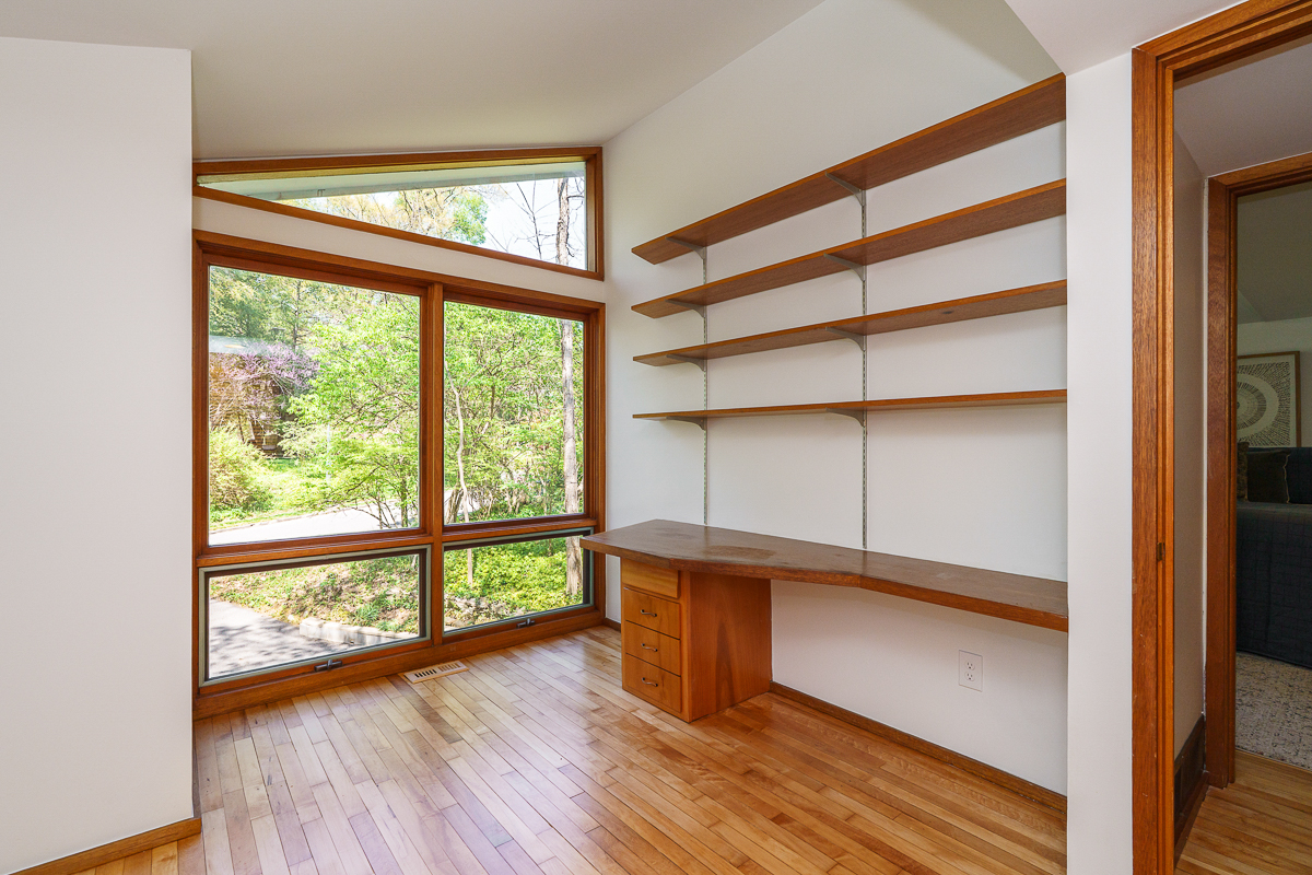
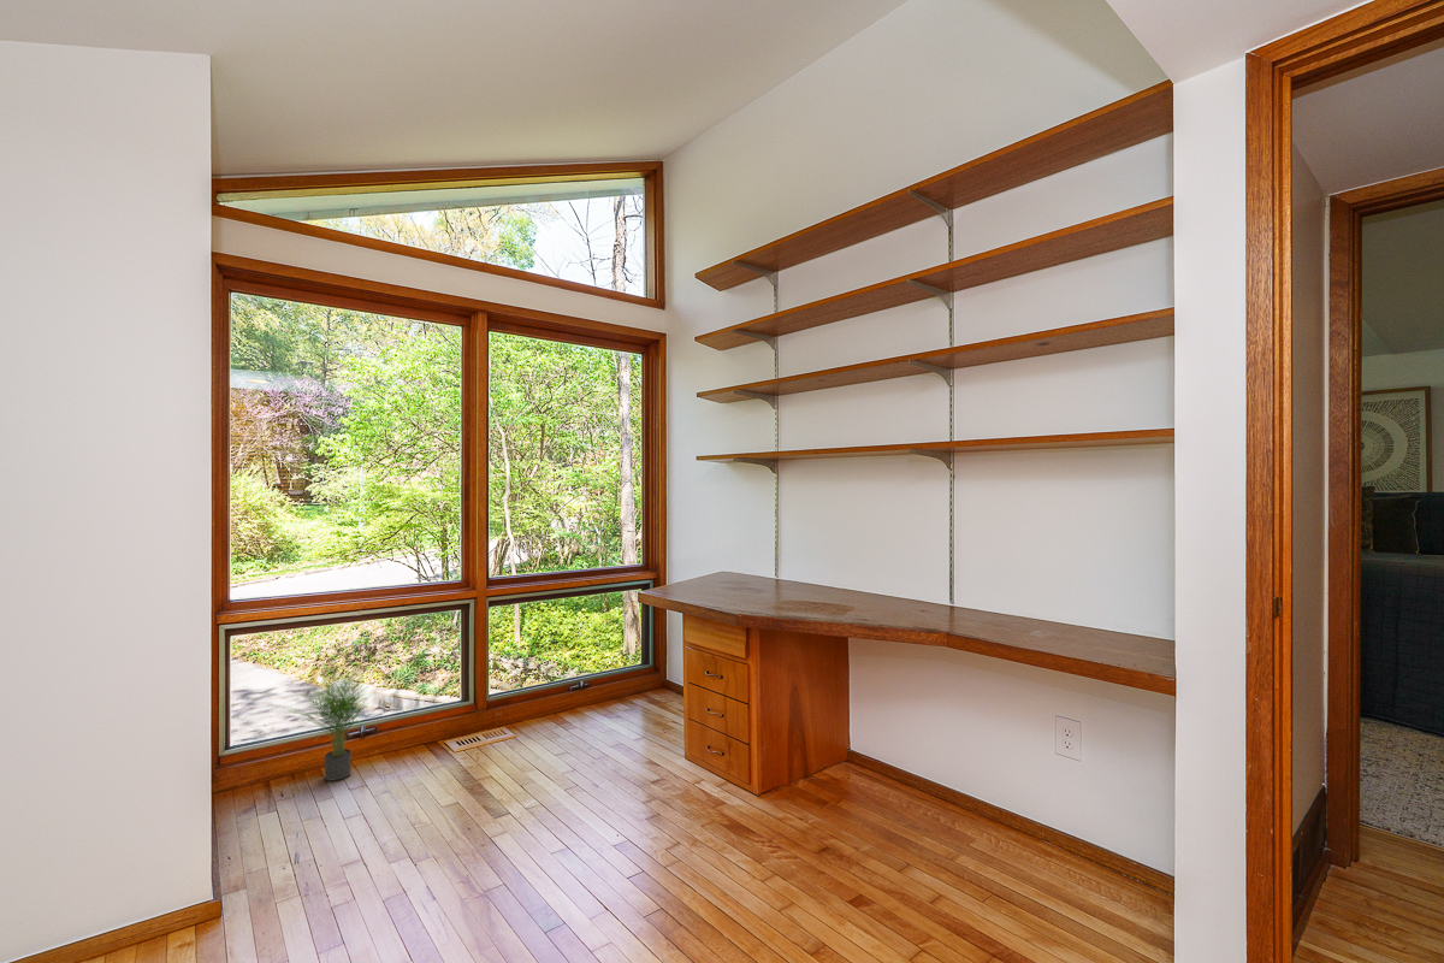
+ potted plant (331, 720)
